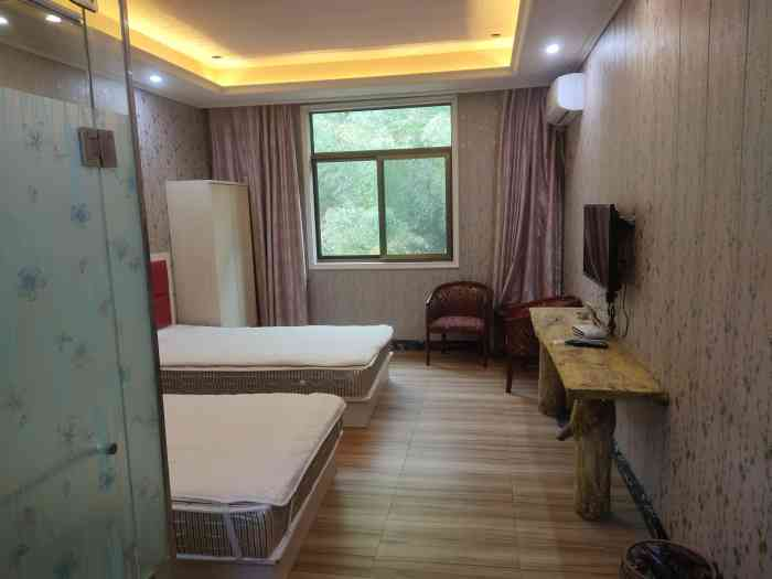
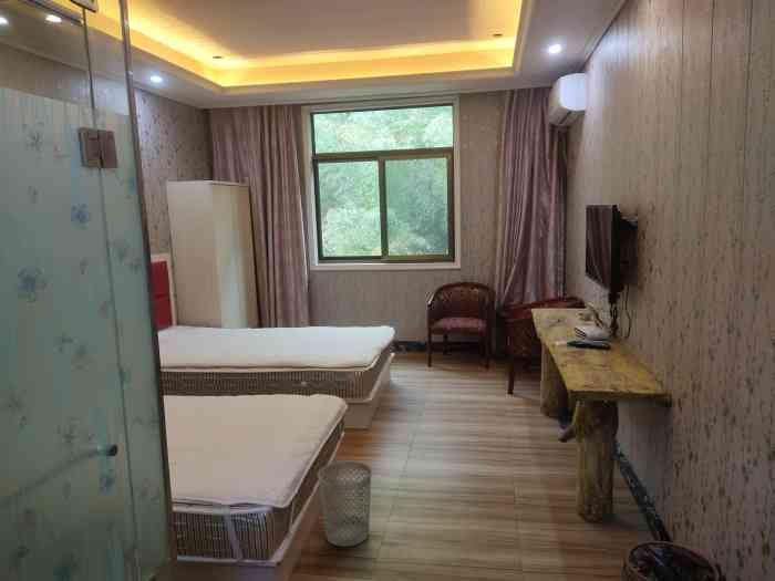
+ wastebasket (345, 504)
